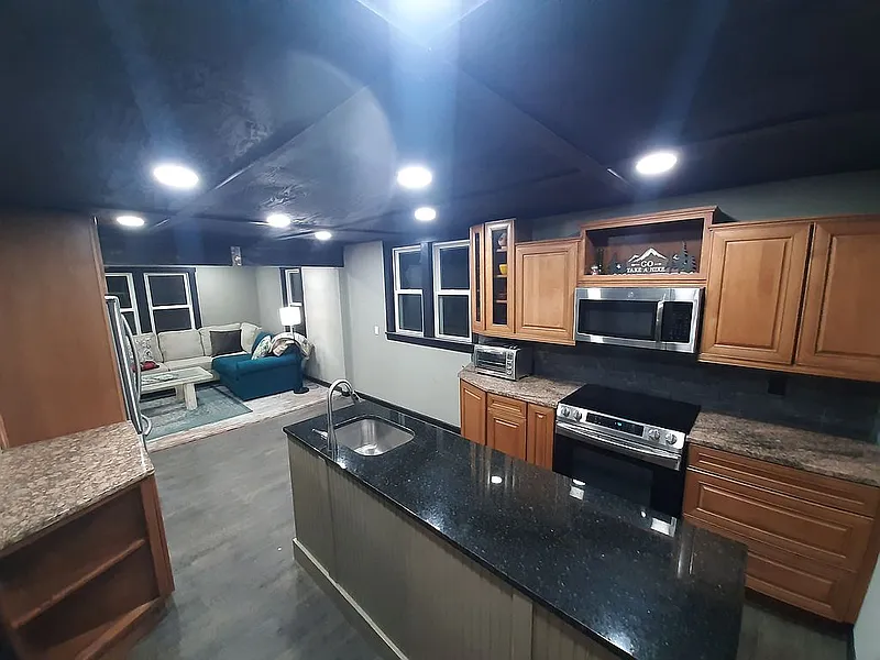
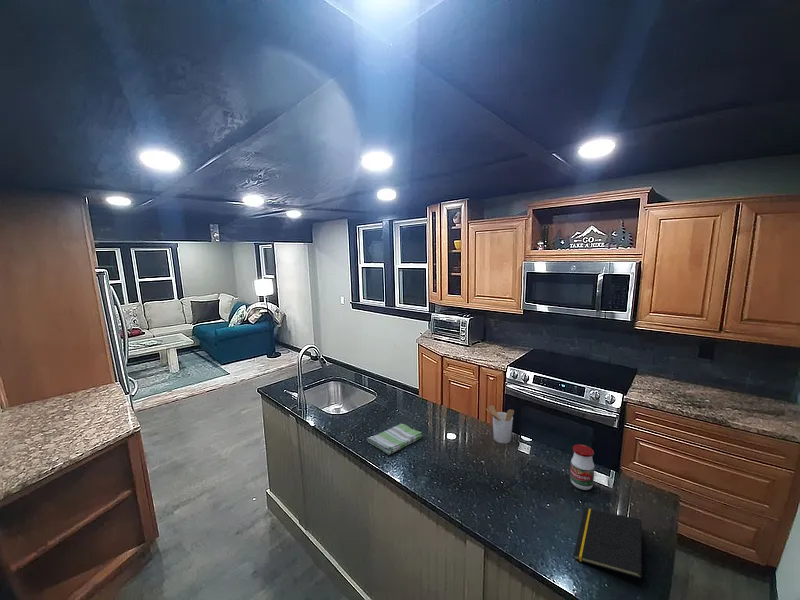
+ utensil holder (498, 423)
+ notepad (609, 538)
+ dish towel (395, 436)
+ jar (582, 467)
